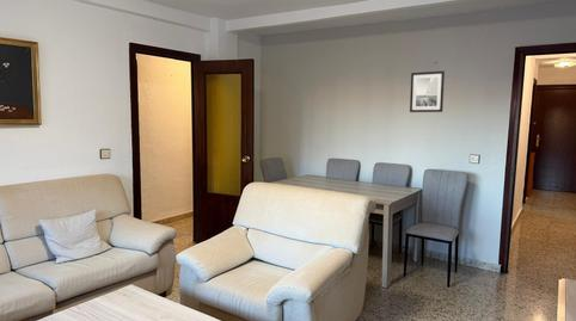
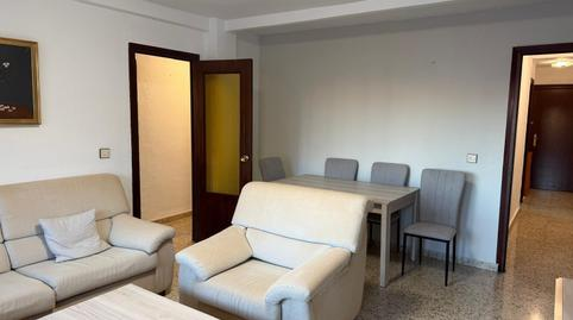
- wall art (427, 92)
